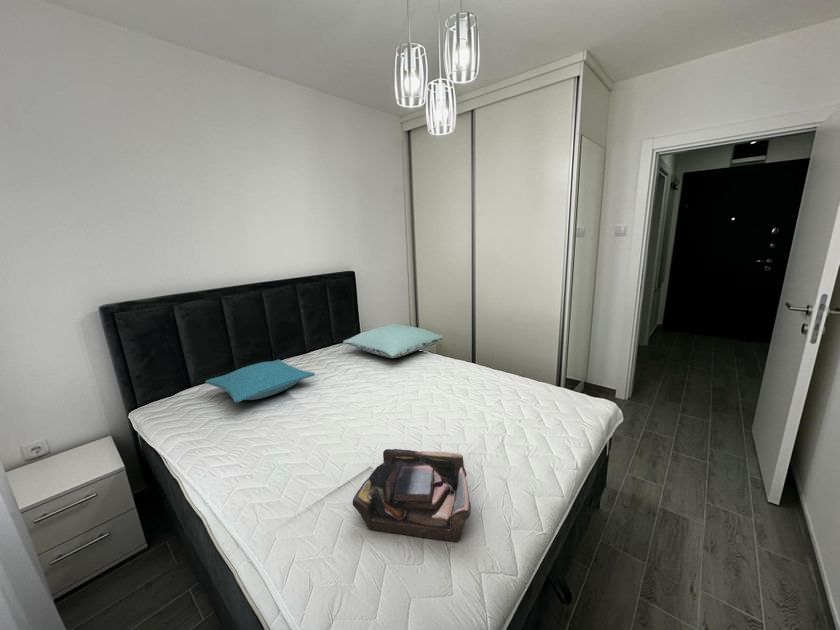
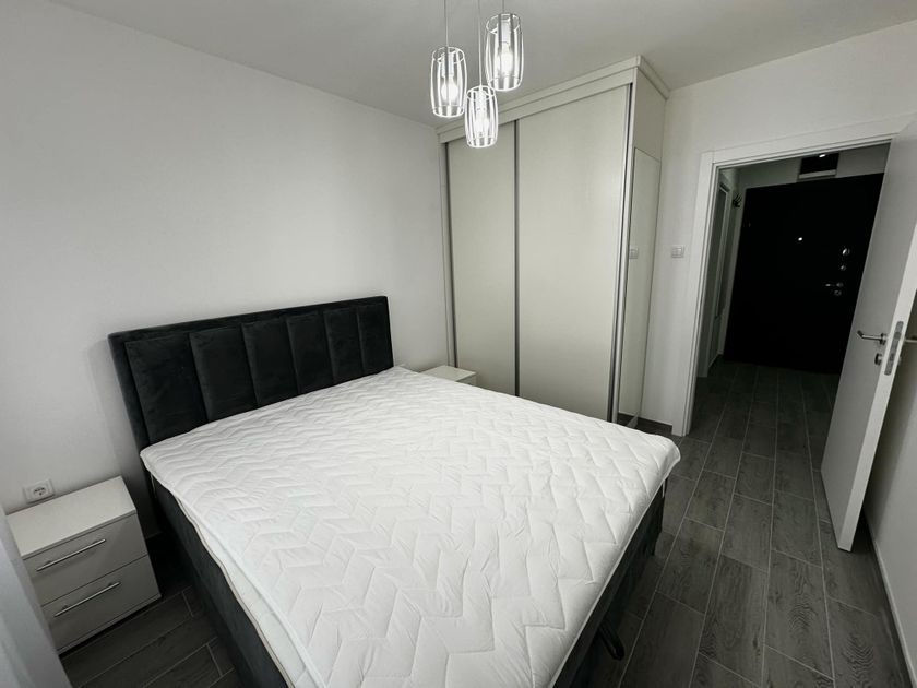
- tote bag (416, 494)
- pillow (393, 339)
- pillow (260, 379)
